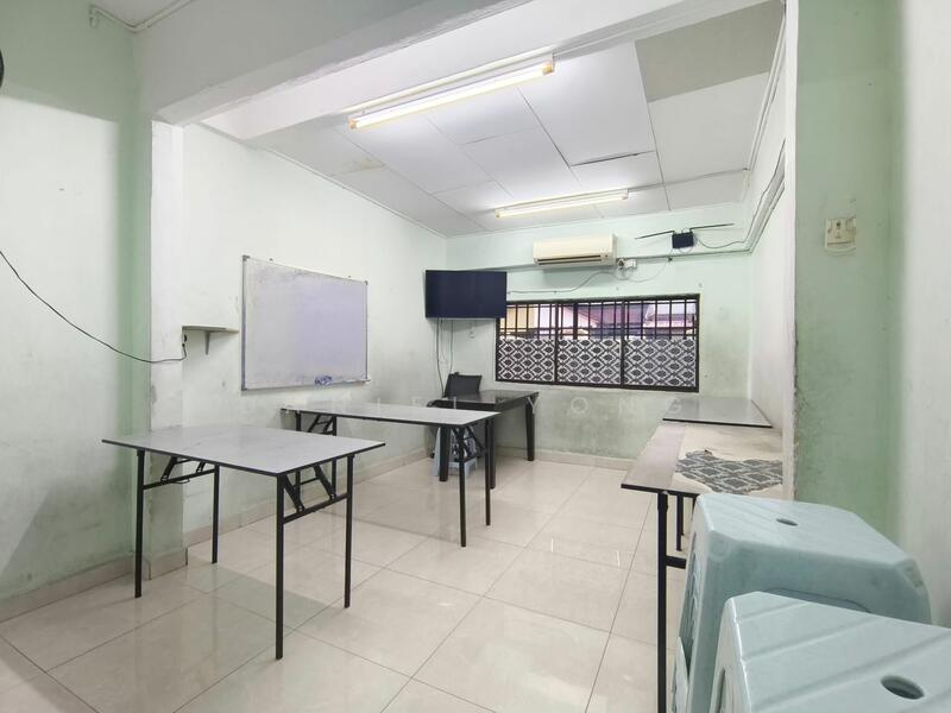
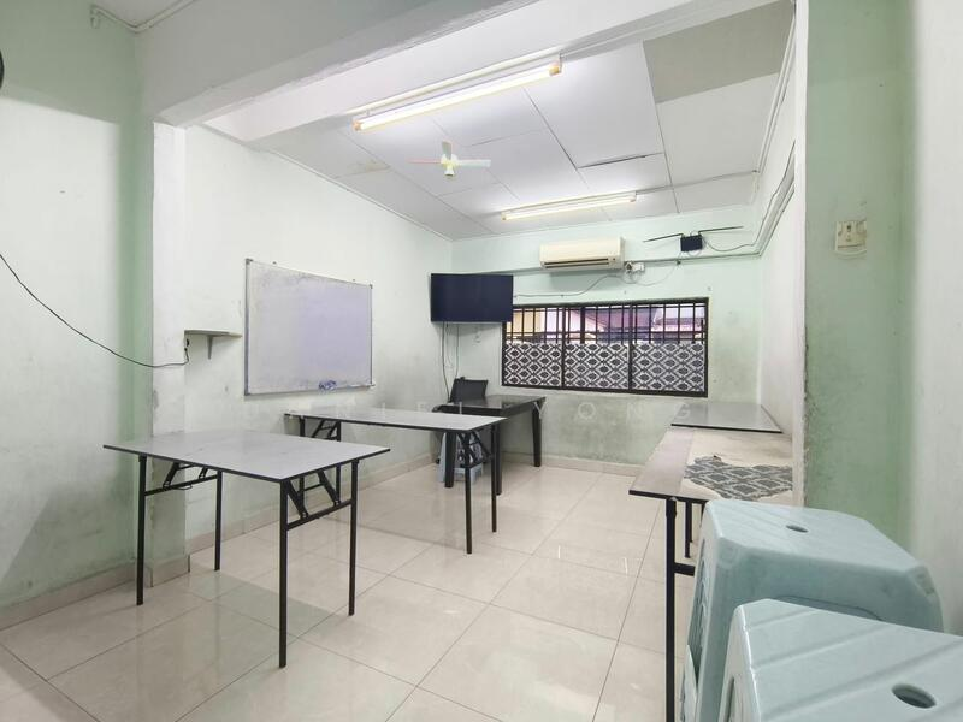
+ ceiling fan (449, 165)
